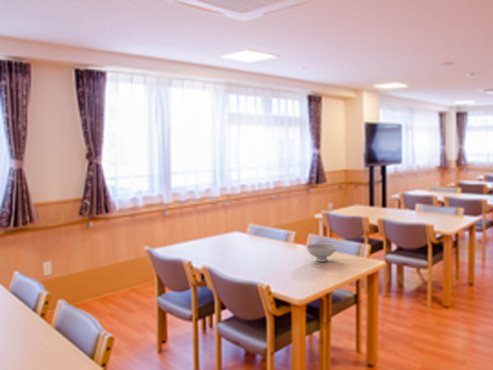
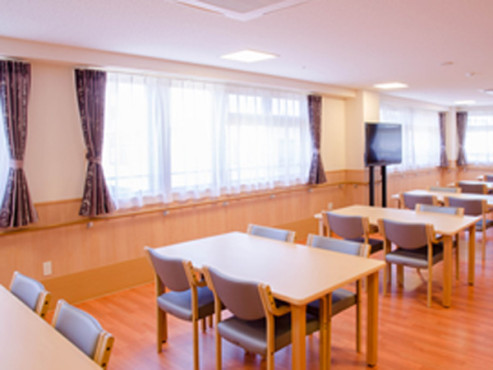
- bowl (321, 253)
